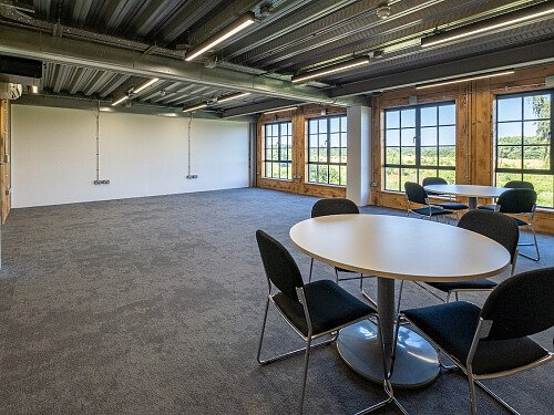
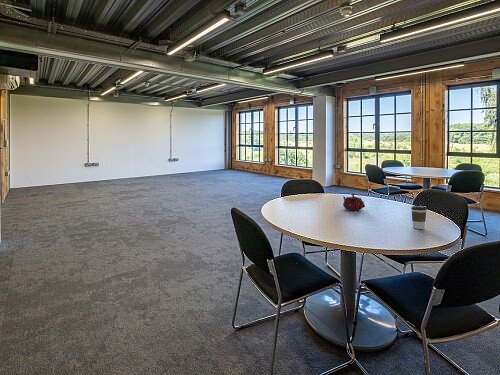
+ coffee cup (418, 217)
+ teapot (352, 201)
